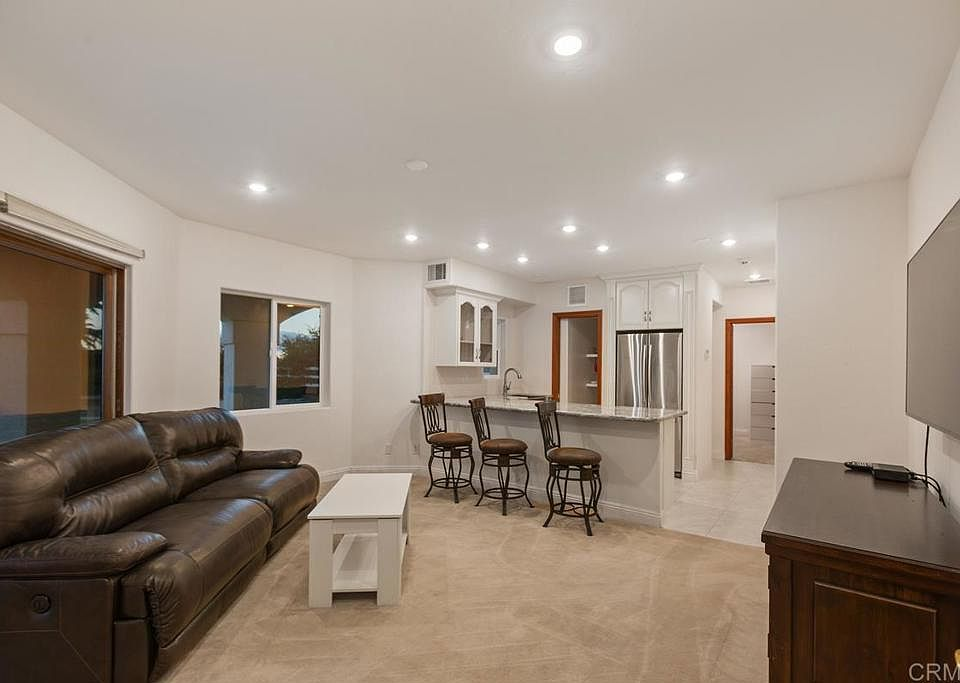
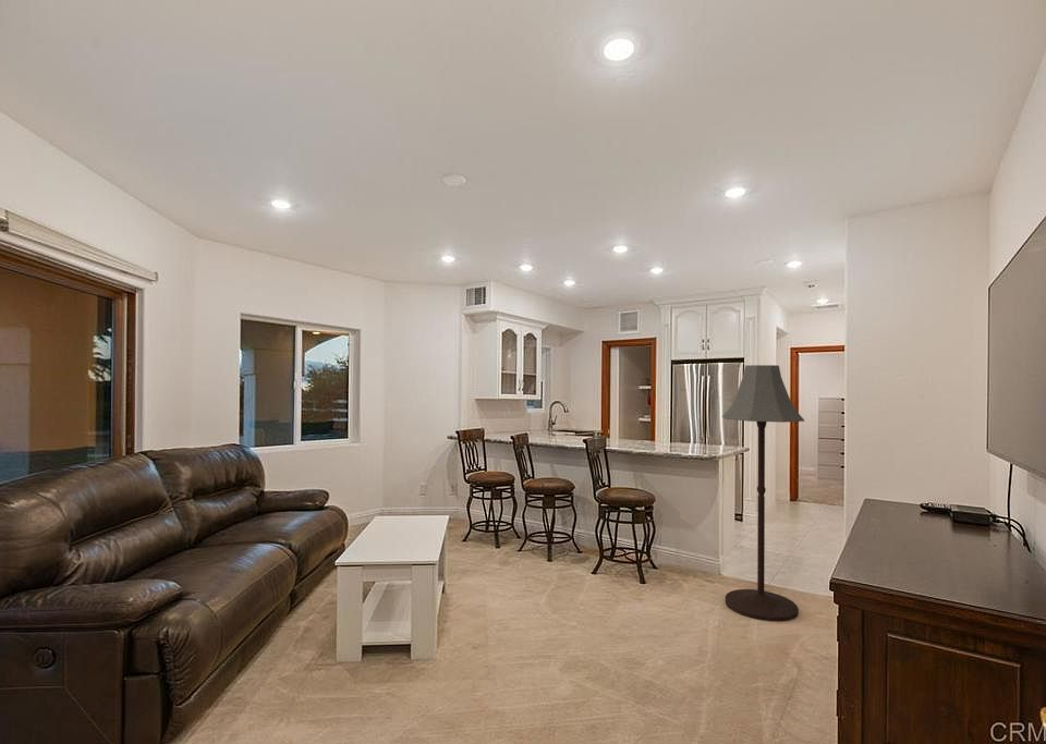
+ floor lamp (761, 486)
